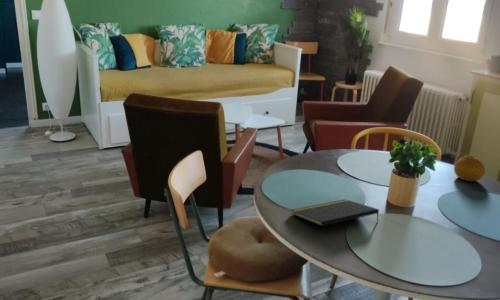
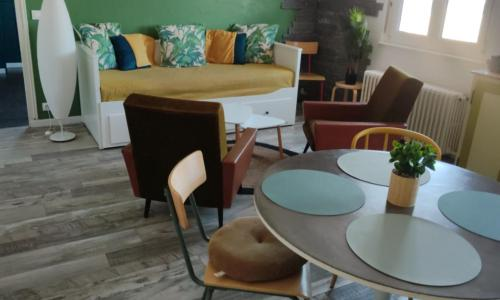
- fruit (469, 167)
- notepad (334, 211)
